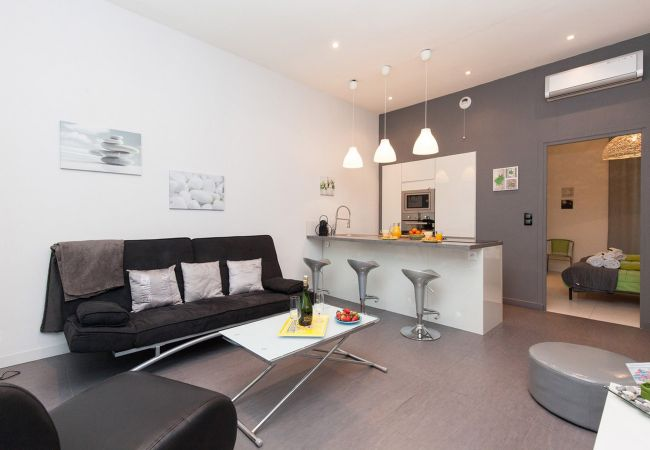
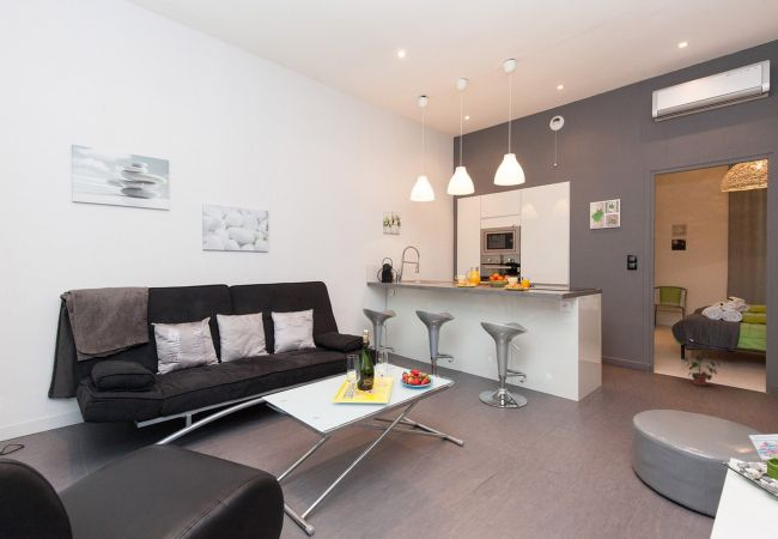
+ potted plant (700, 368)
